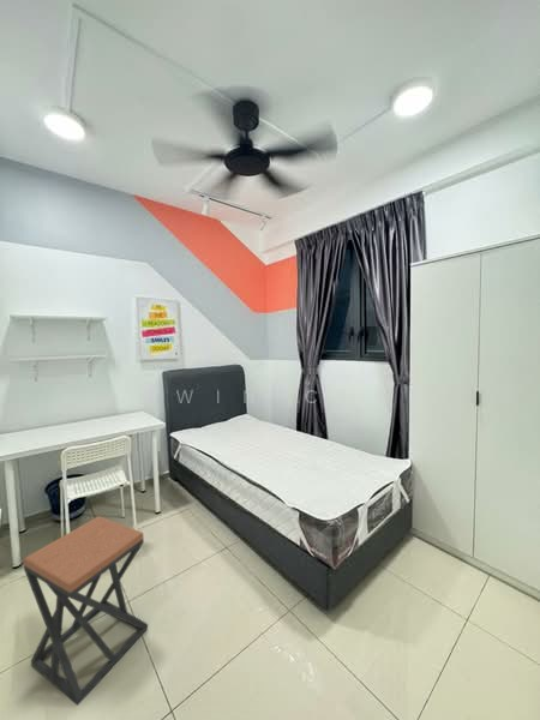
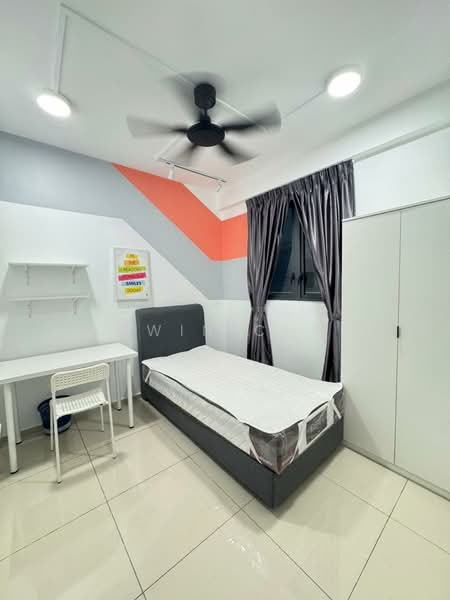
- stool (89, 595)
